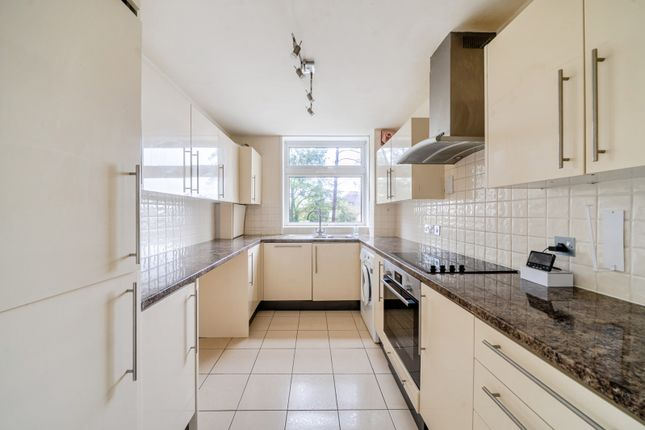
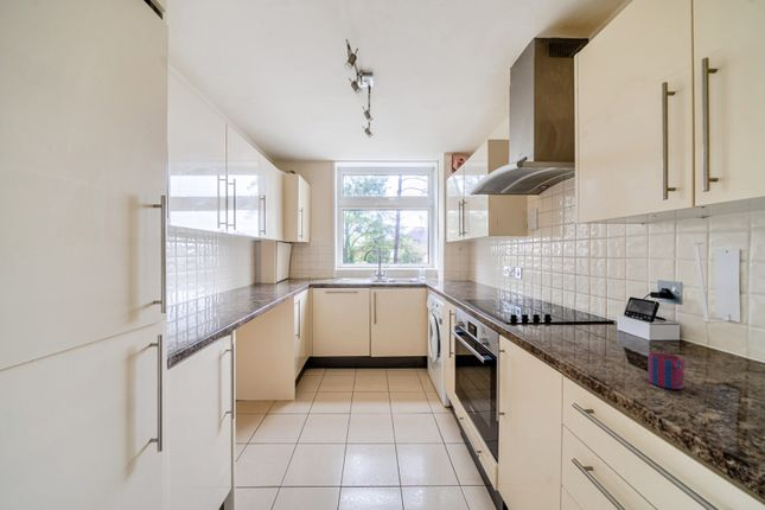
+ mug (668, 371)
